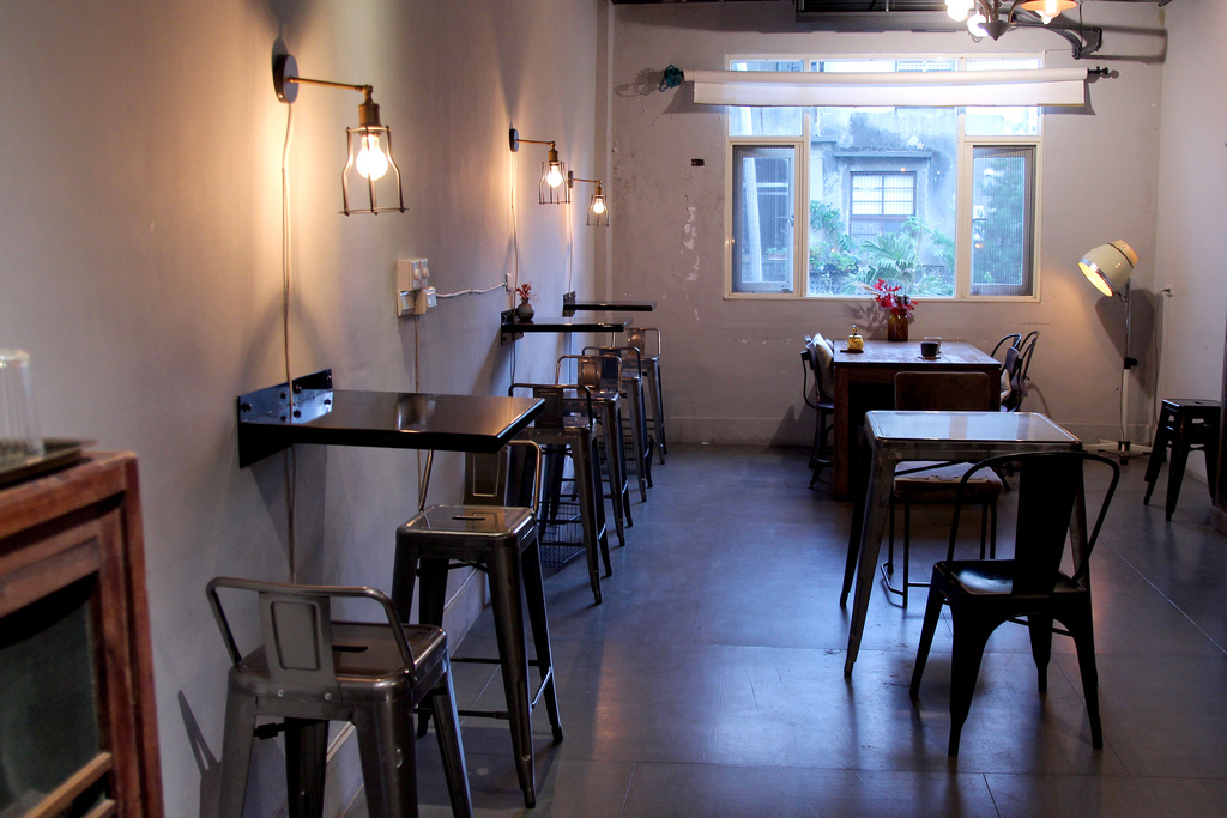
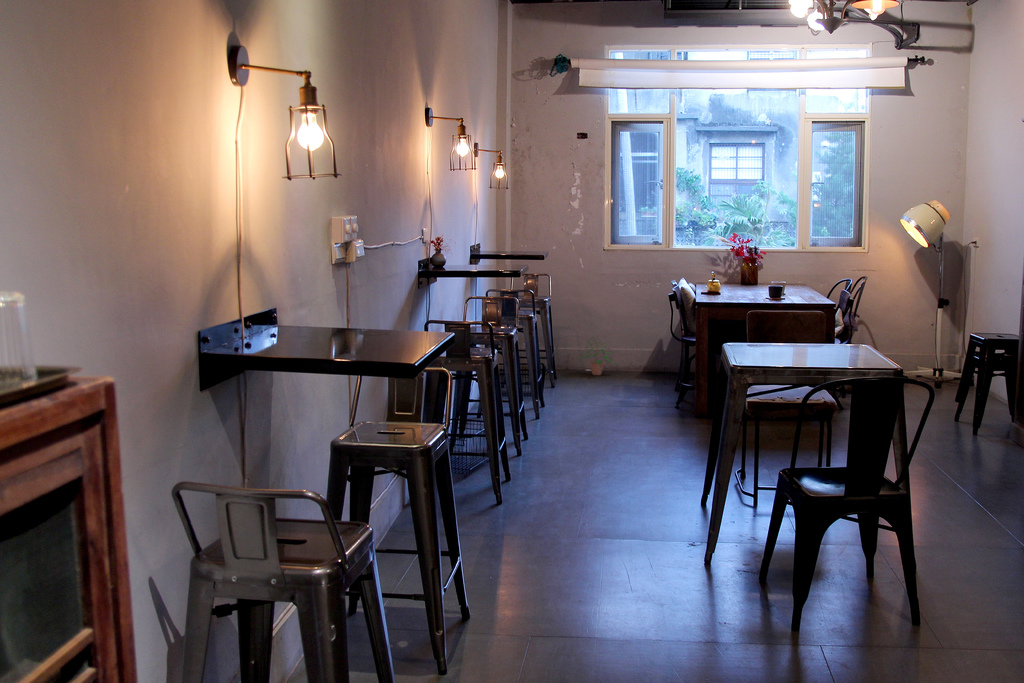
+ potted plant (596, 354)
